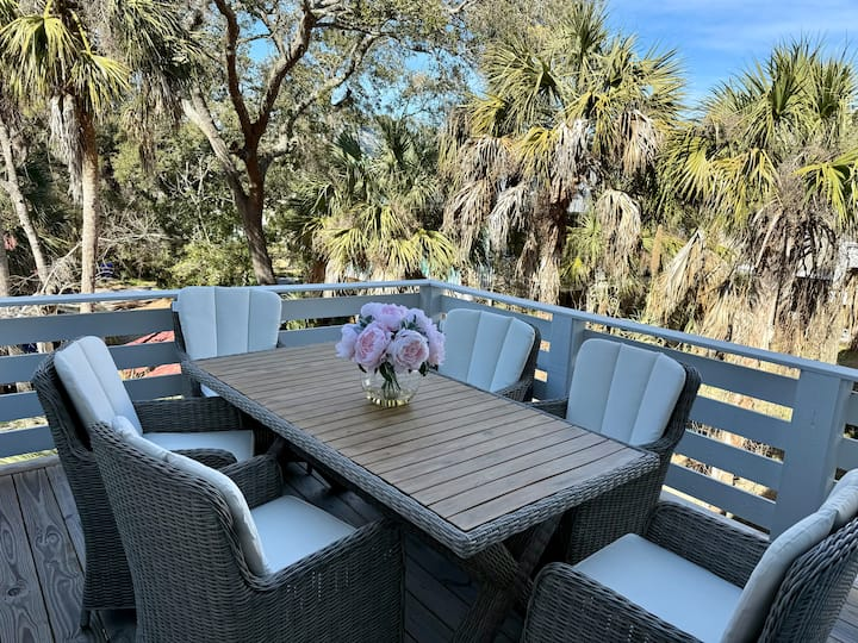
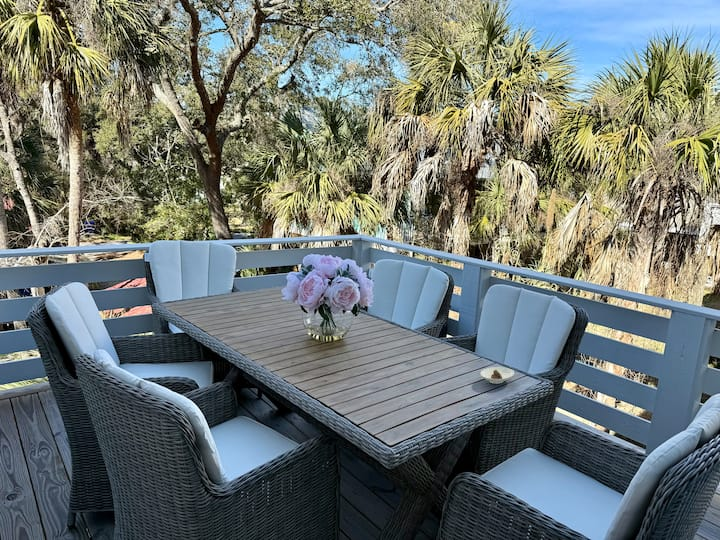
+ saucer (497, 375)
